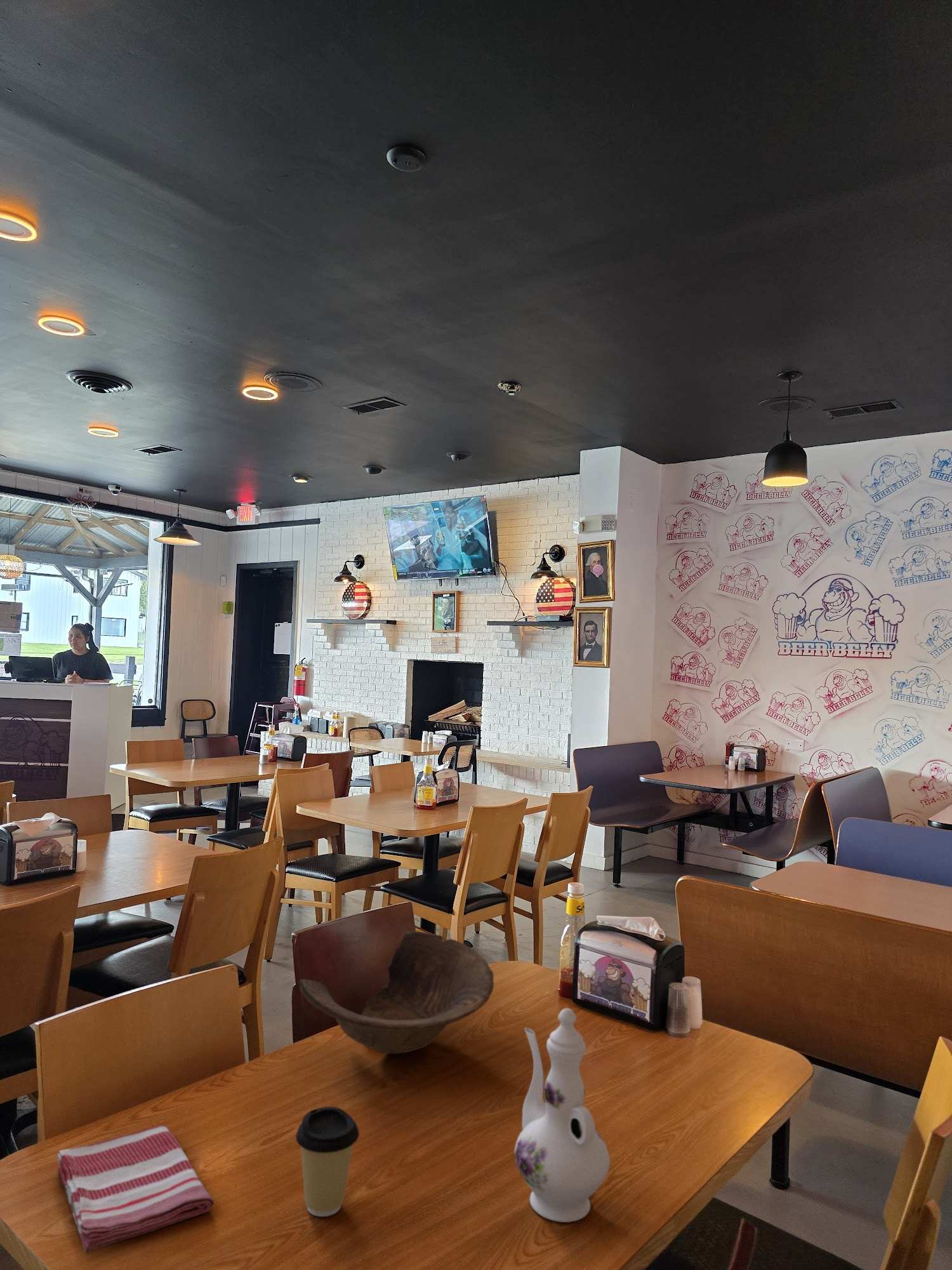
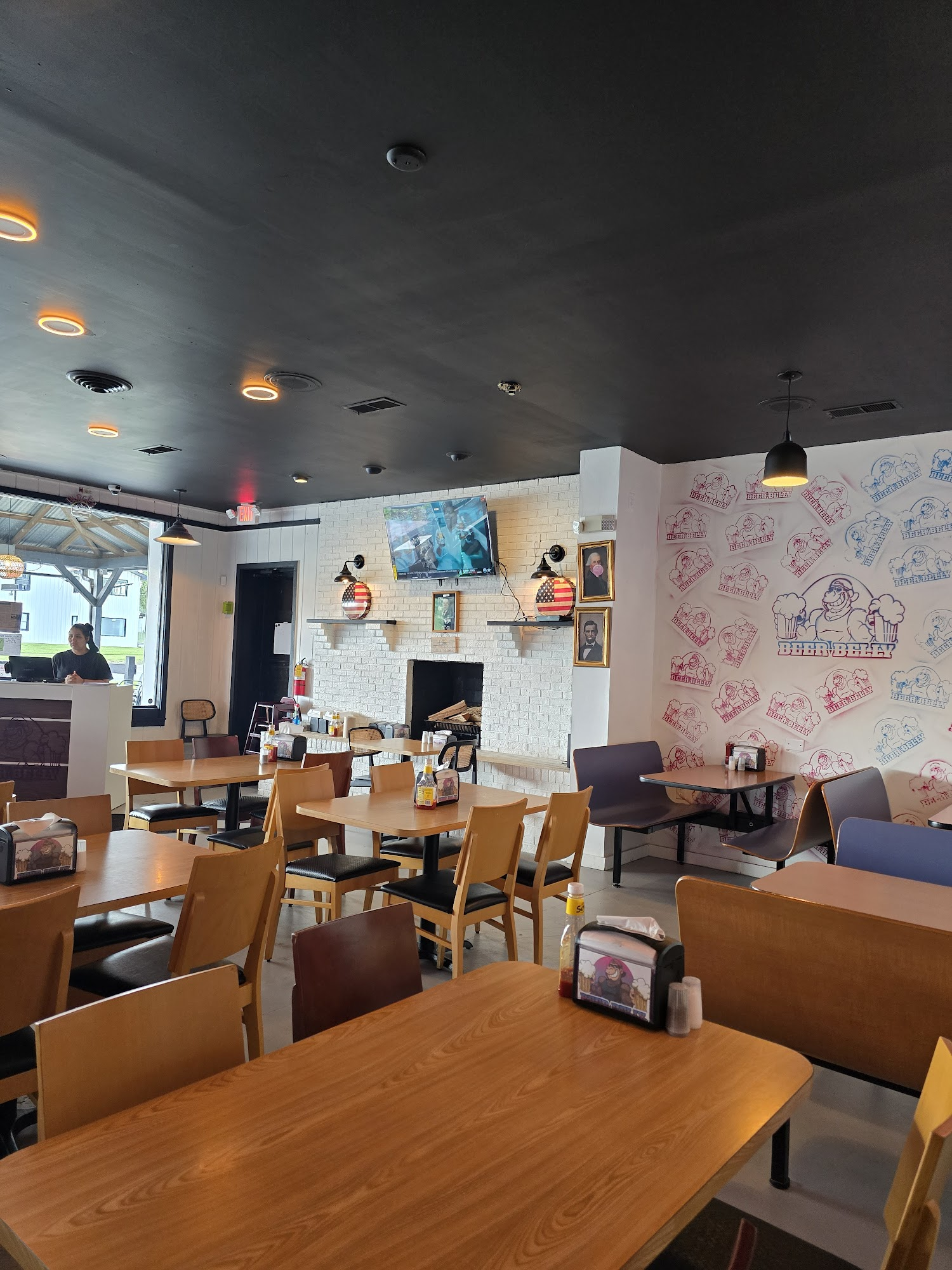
- dish towel (131, 1177)
- chinaware (556, 1099)
- bowl (399, 1001)
- coffee cup (326, 1163)
